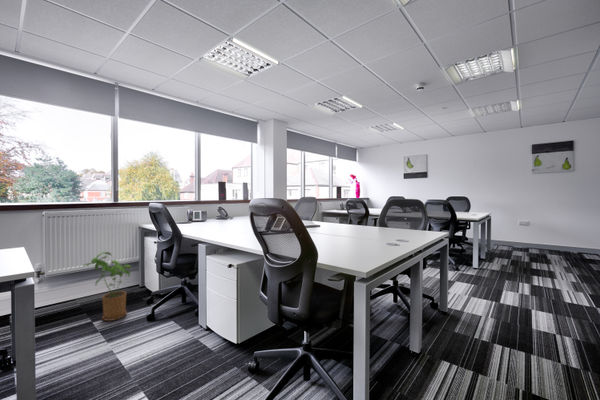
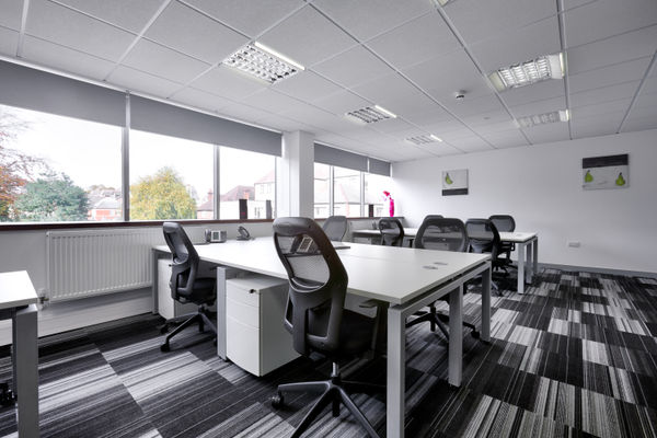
- house plant (113, 284)
